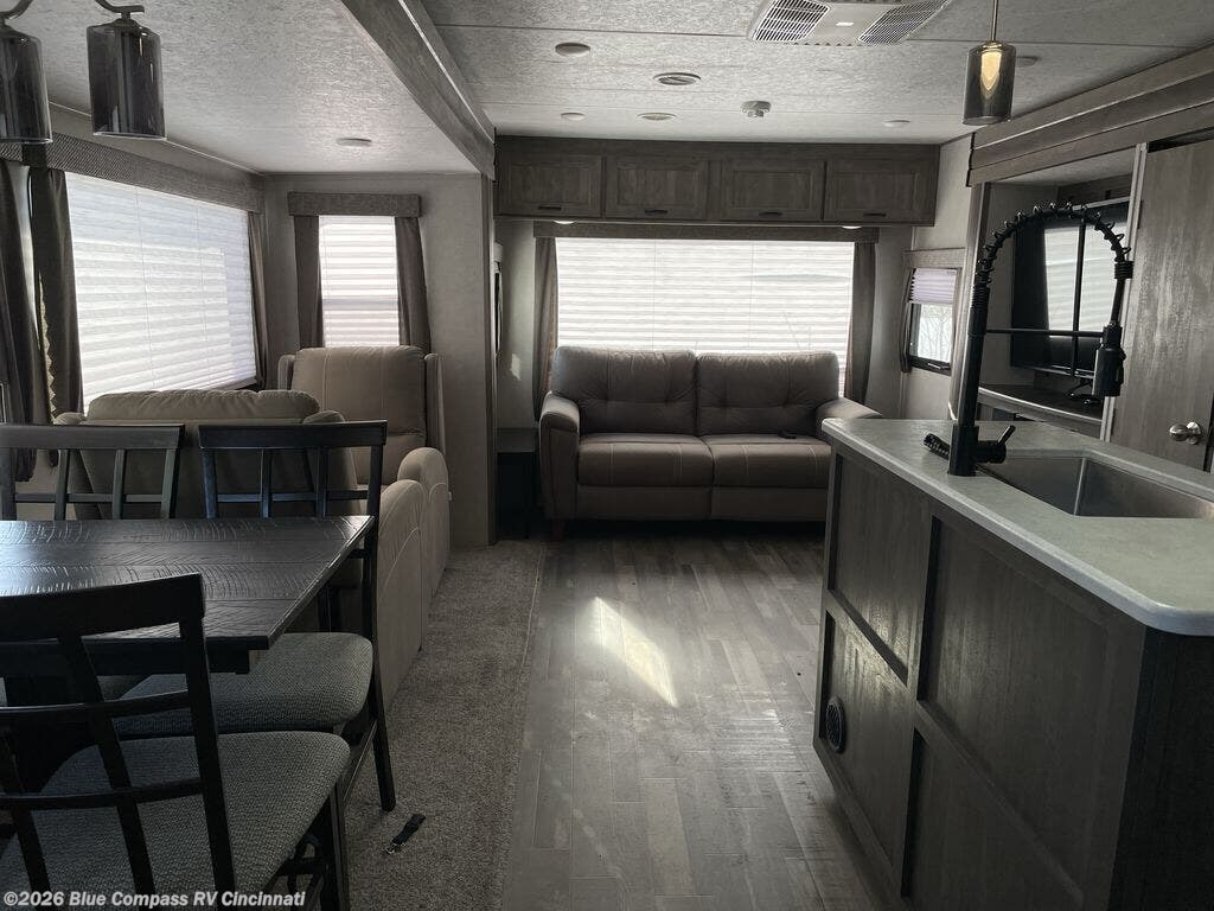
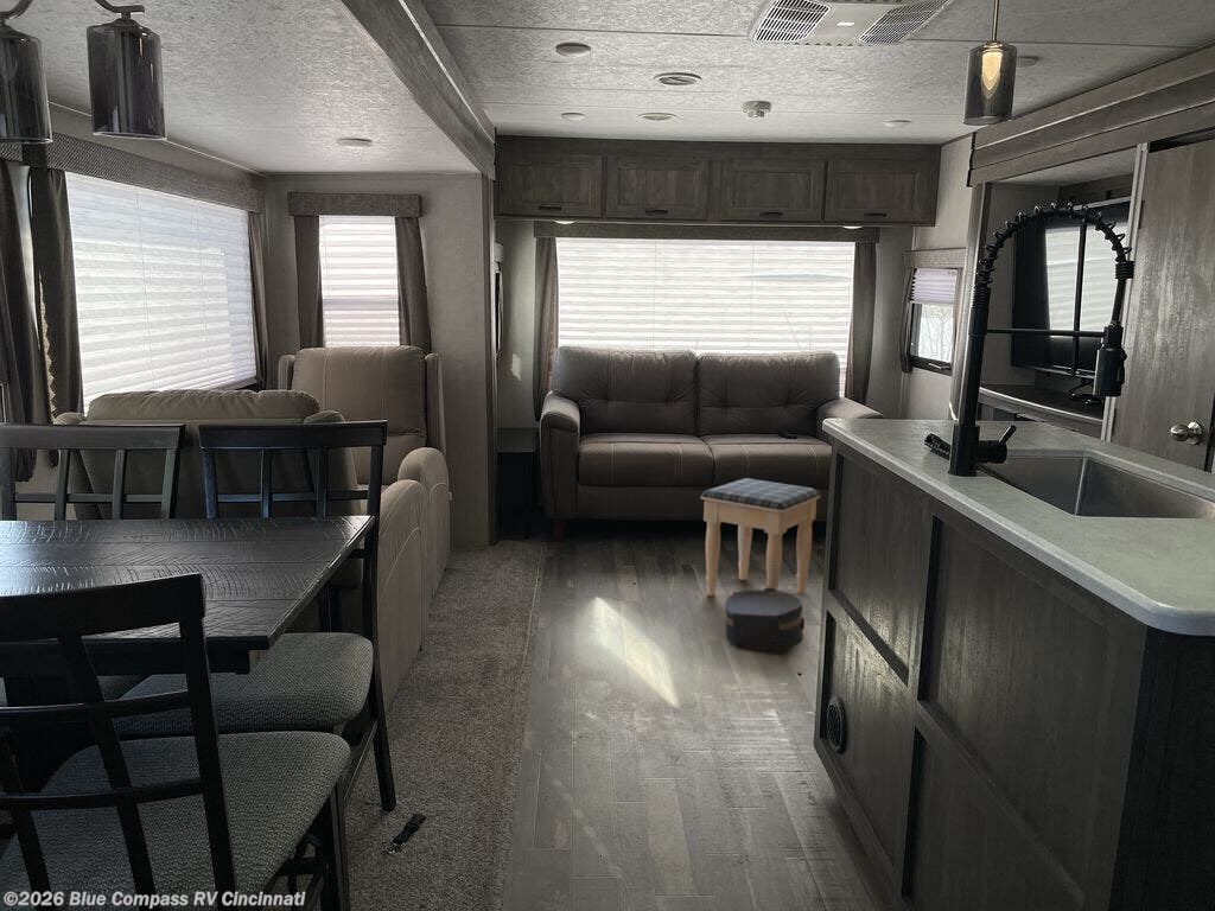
+ hat box (765, 616)
+ footstool (750, 541)
